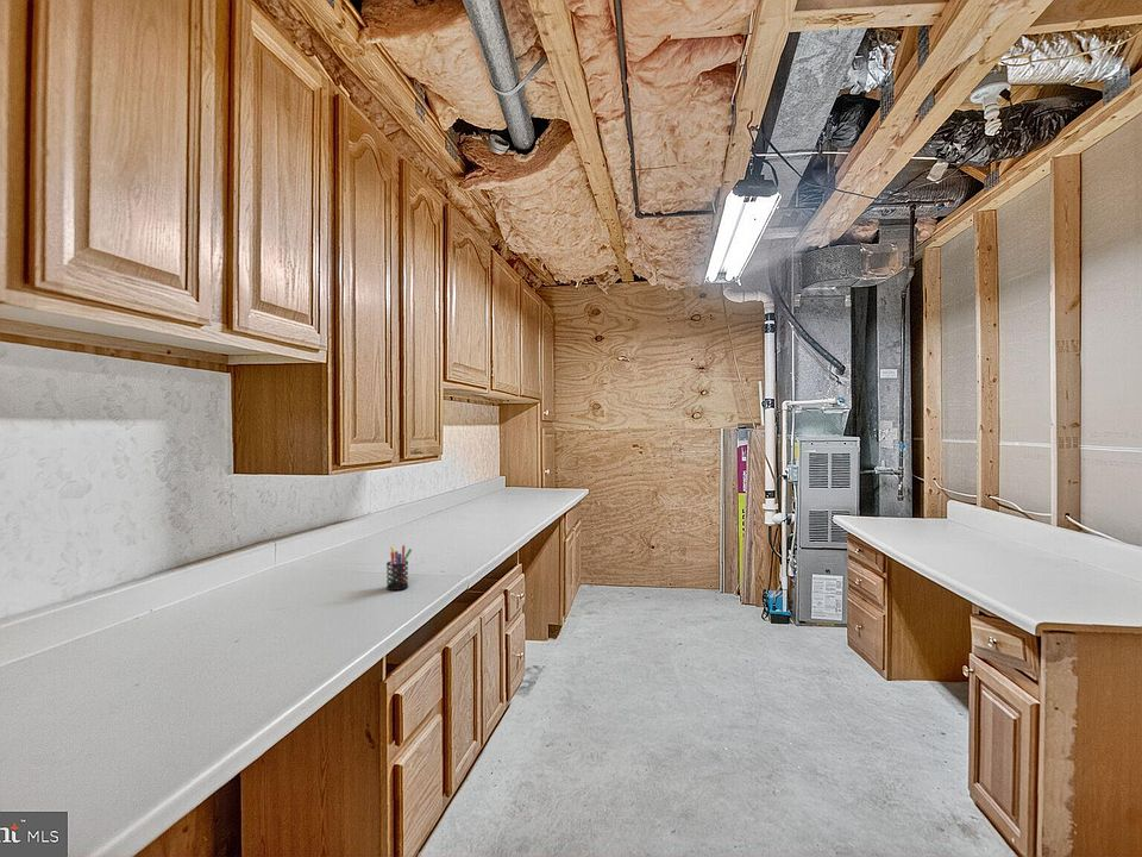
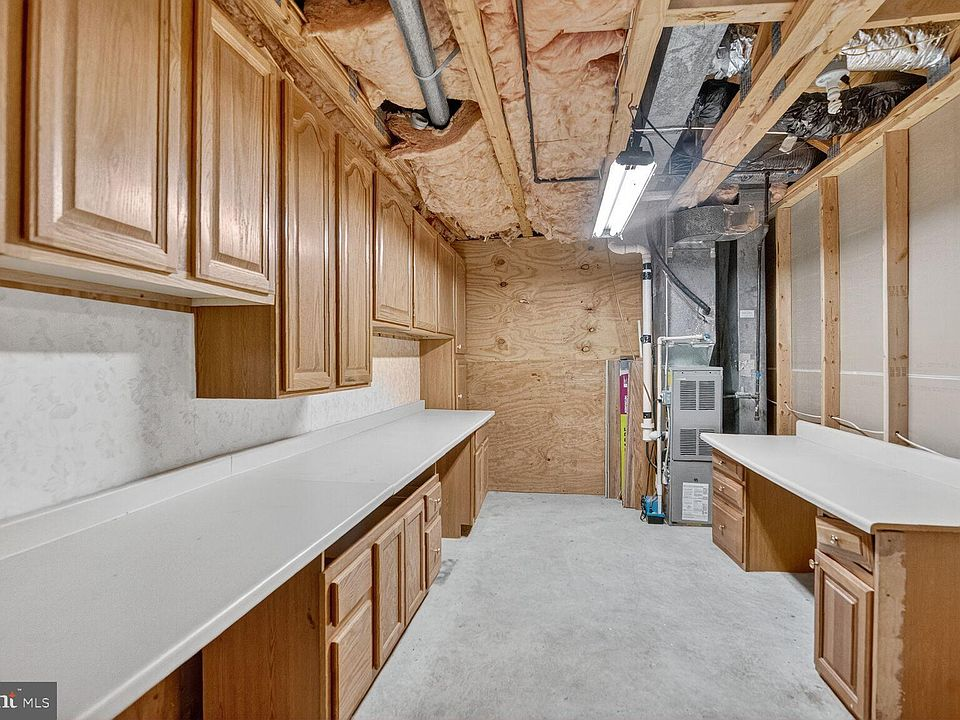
- pen holder (400, 565)
